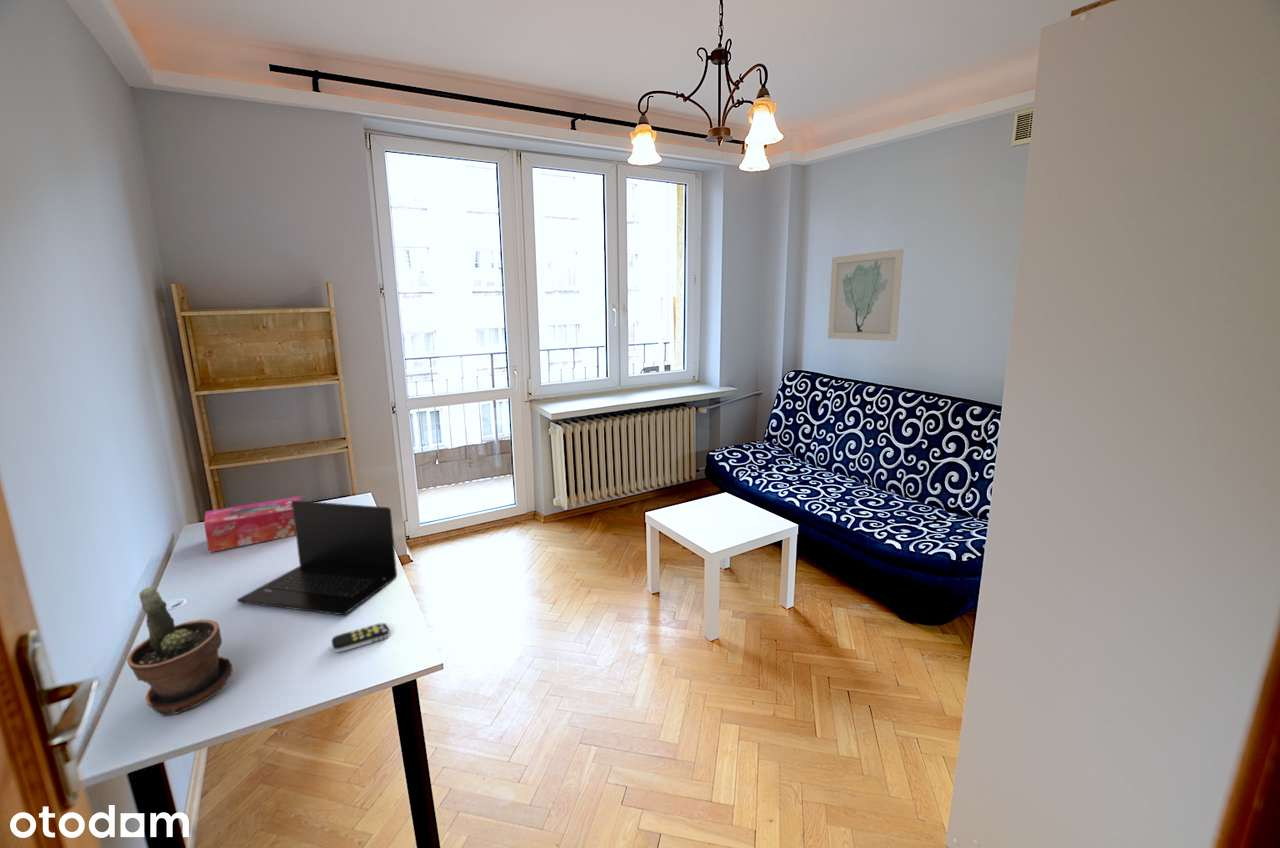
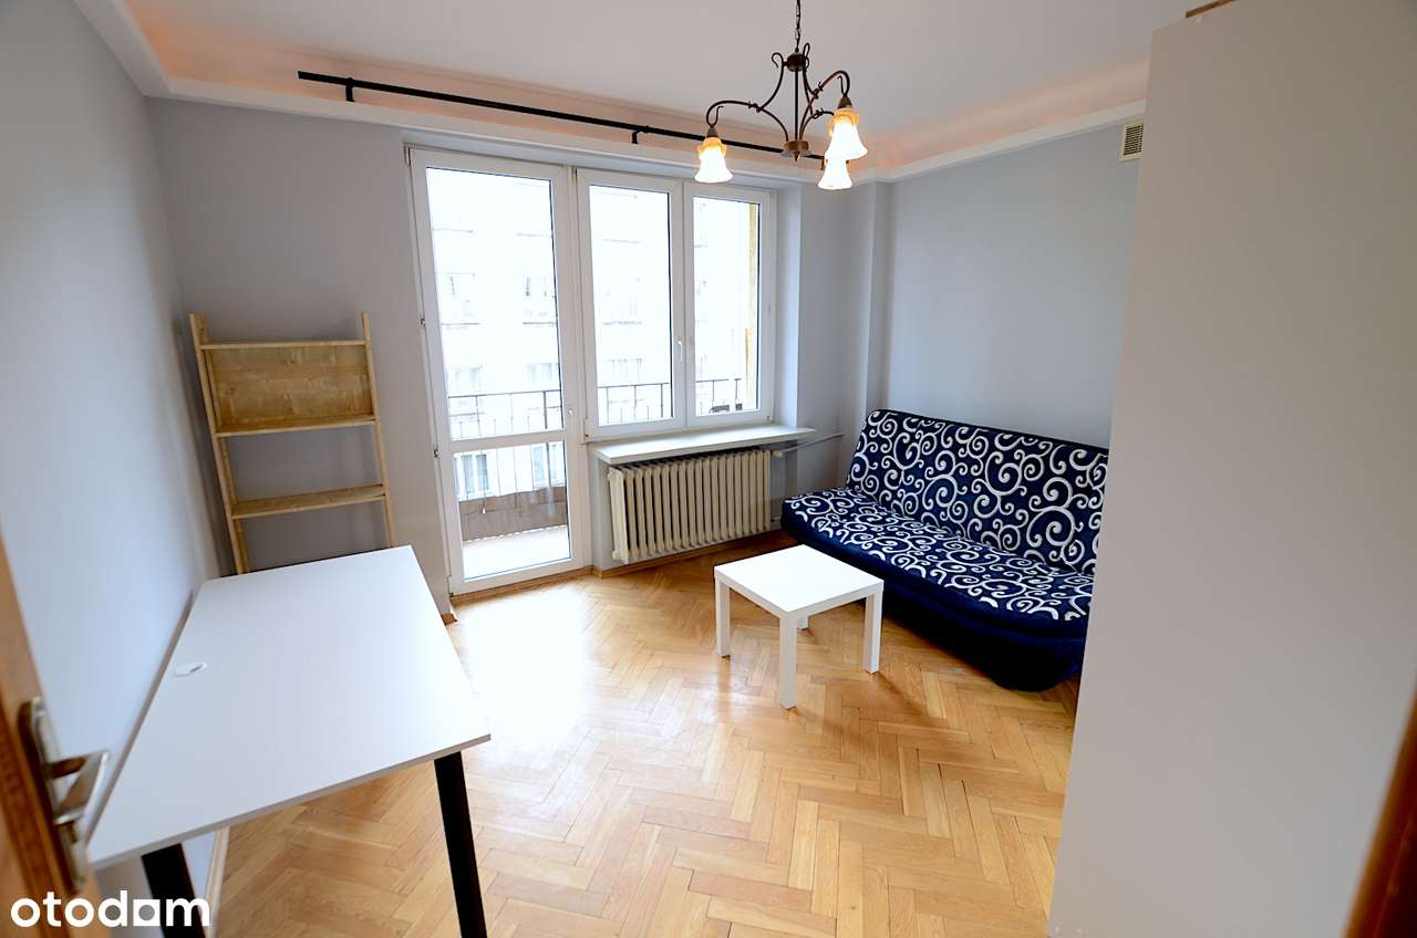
- wall art (862, 297)
- potted plant (179, 644)
- remote control (360, 636)
- laptop (315, 553)
- tissue box (257, 522)
